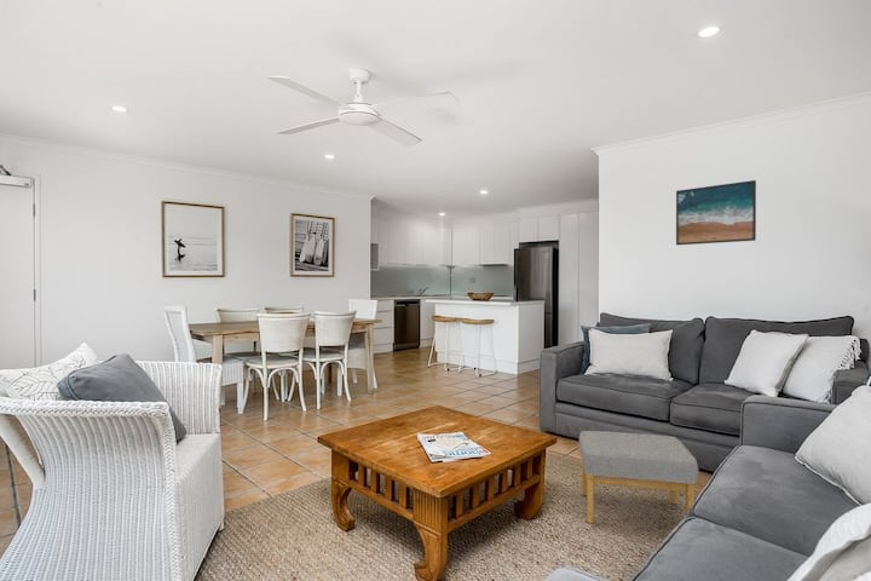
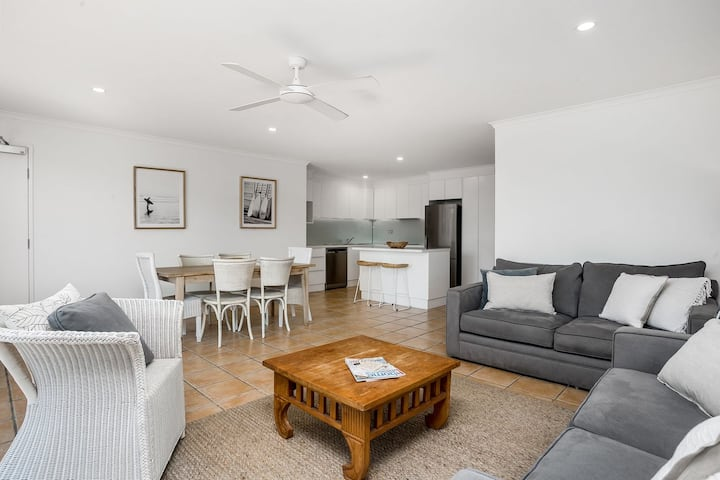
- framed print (714, 214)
- footstool (633, 476)
